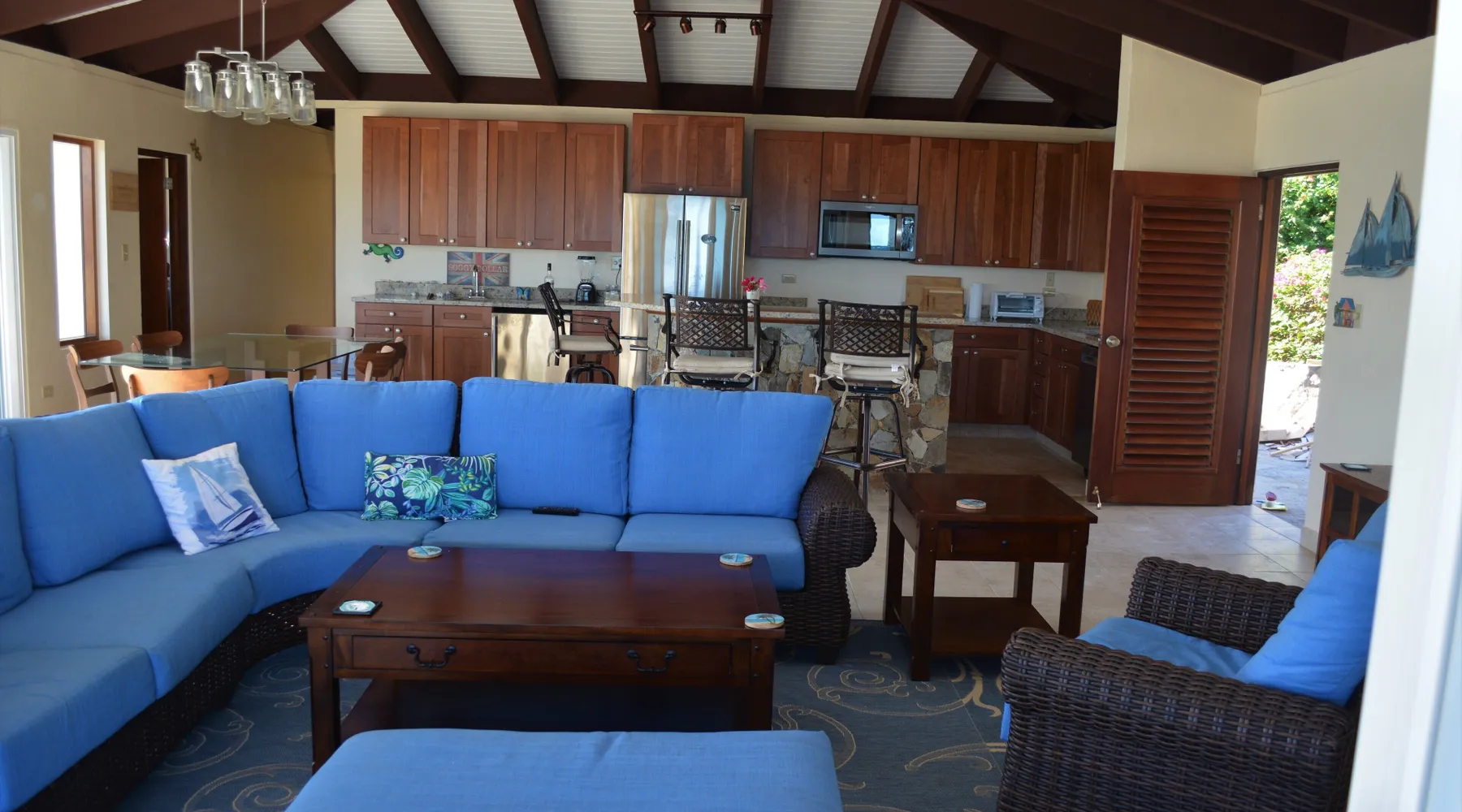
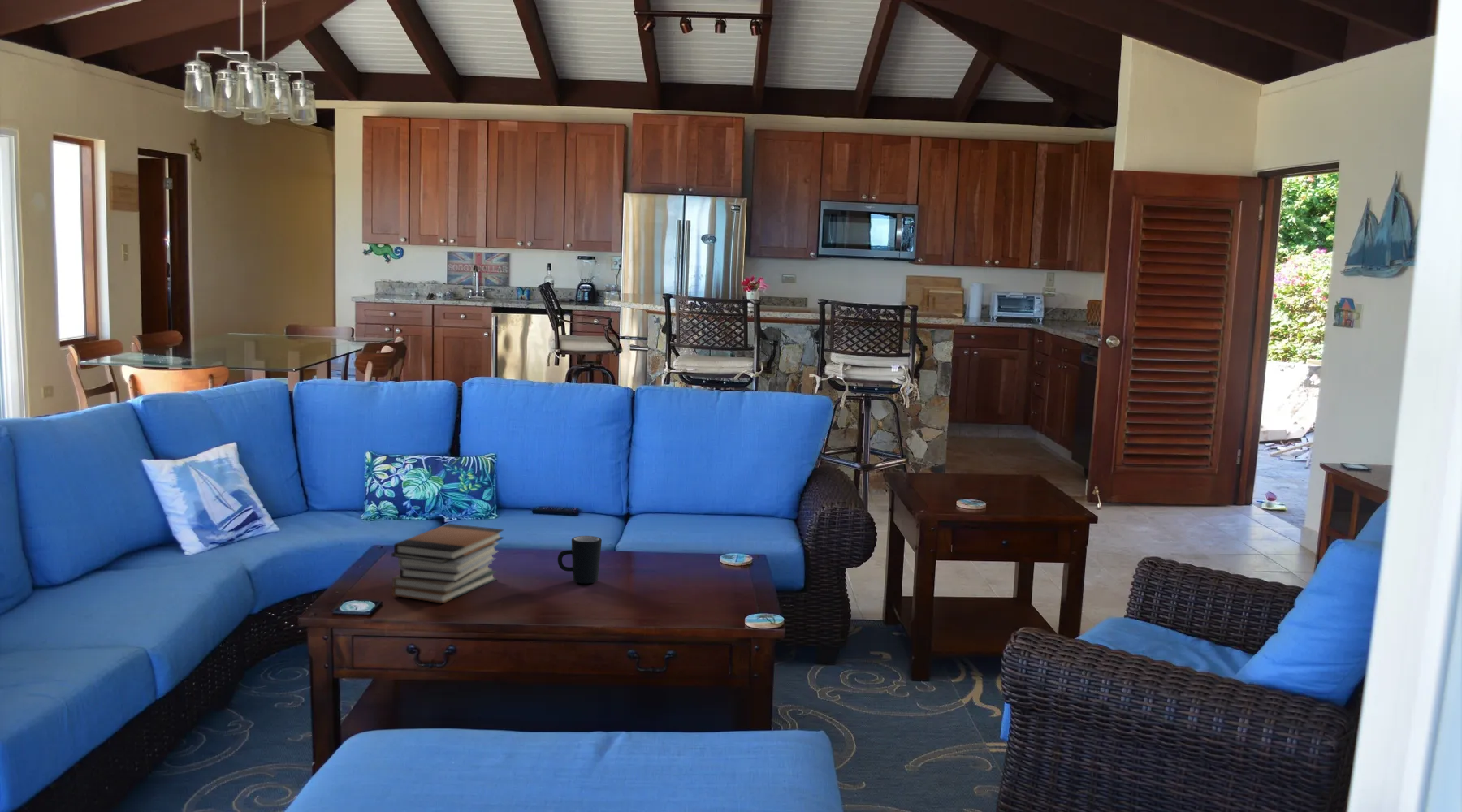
+ book stack (448, 561)
+ mug (579, 560)
